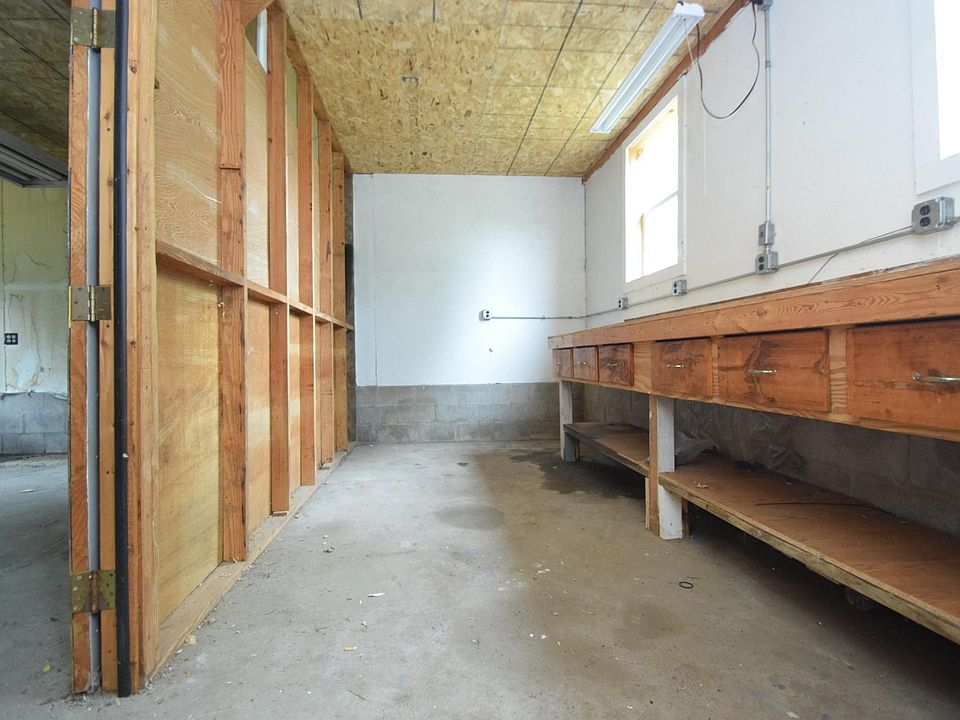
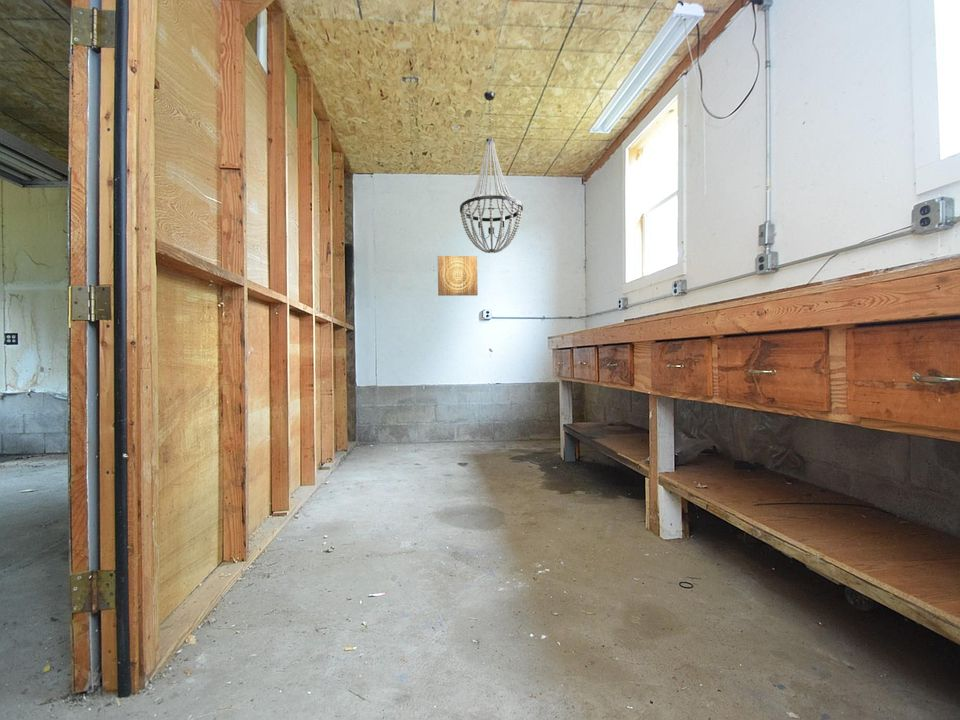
+ wall art (457, 275)
+ light fixture (490, 173)
